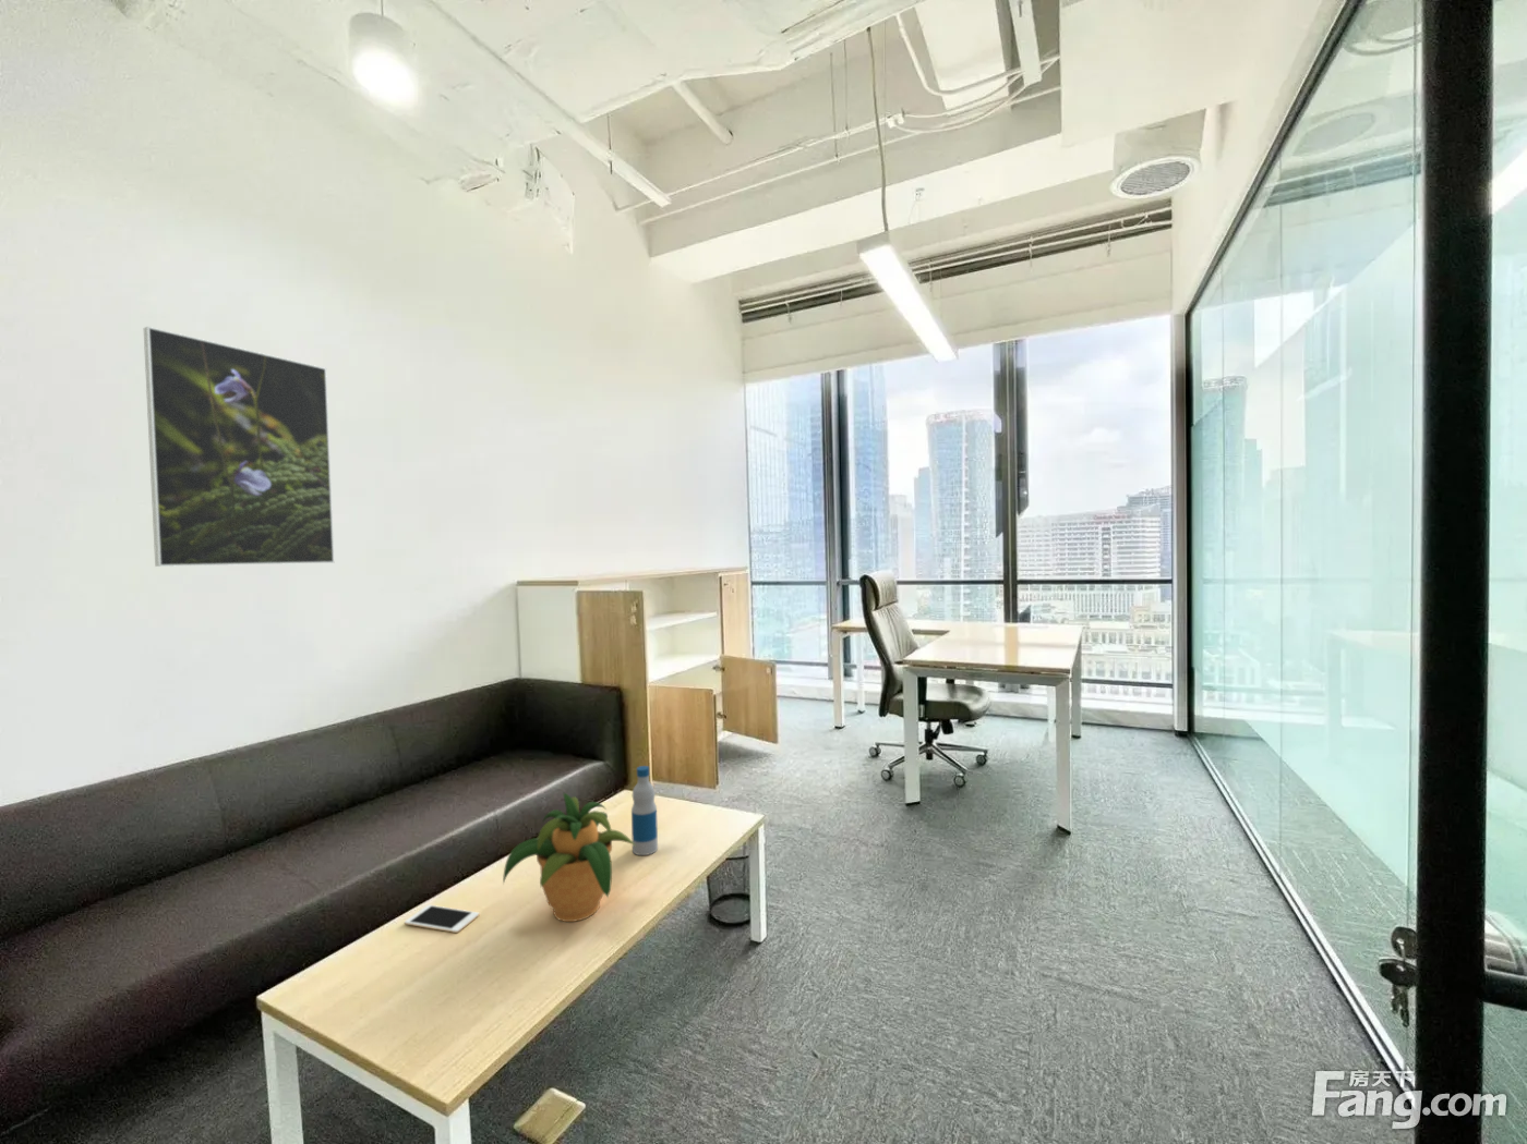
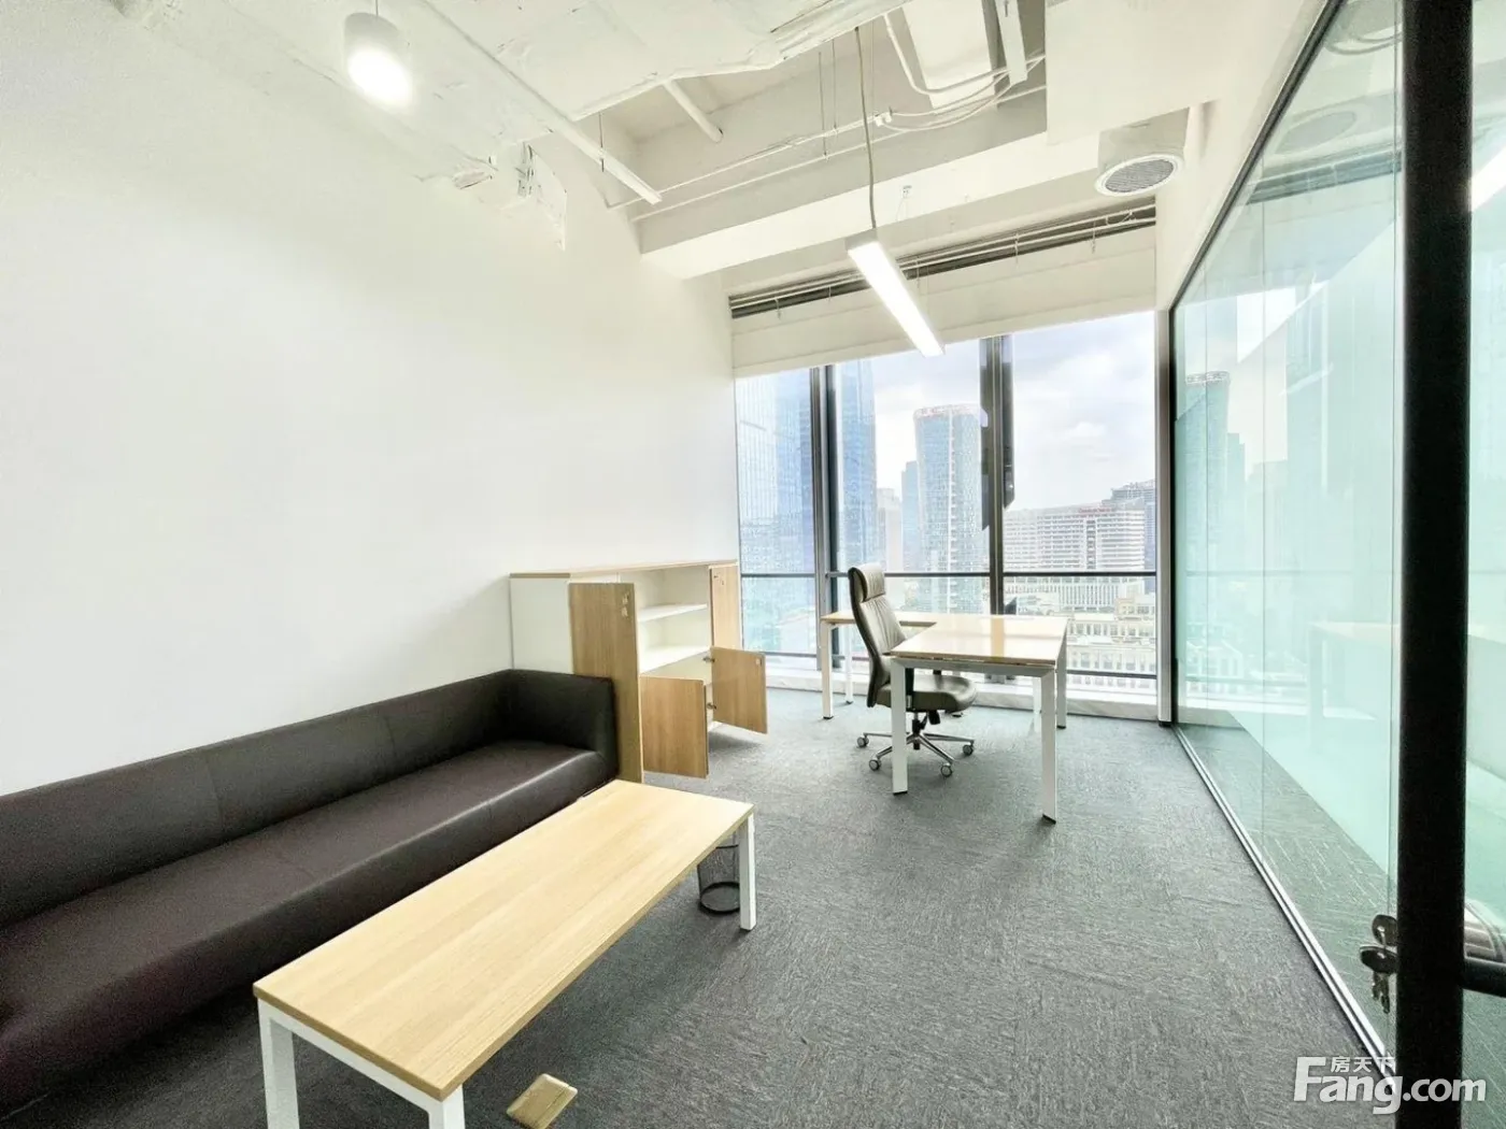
- potted plant (580, 850)
- cell phone (441, 917)
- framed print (249, 458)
- bottle (643, 809)
